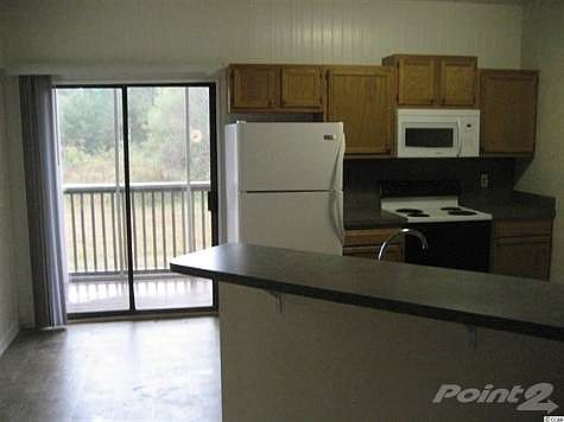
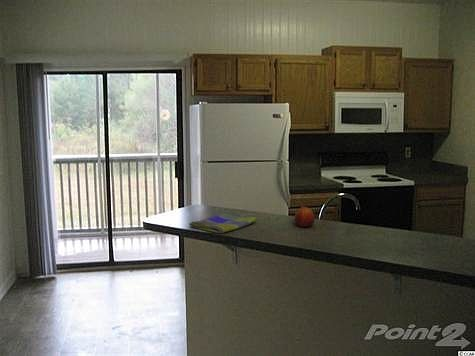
+ fruit (304, 216)
+ dish towel (223, 222)
